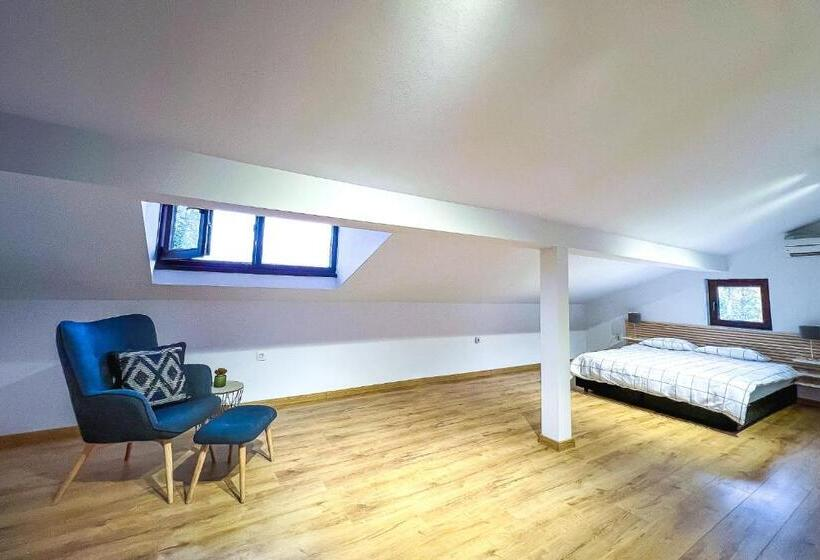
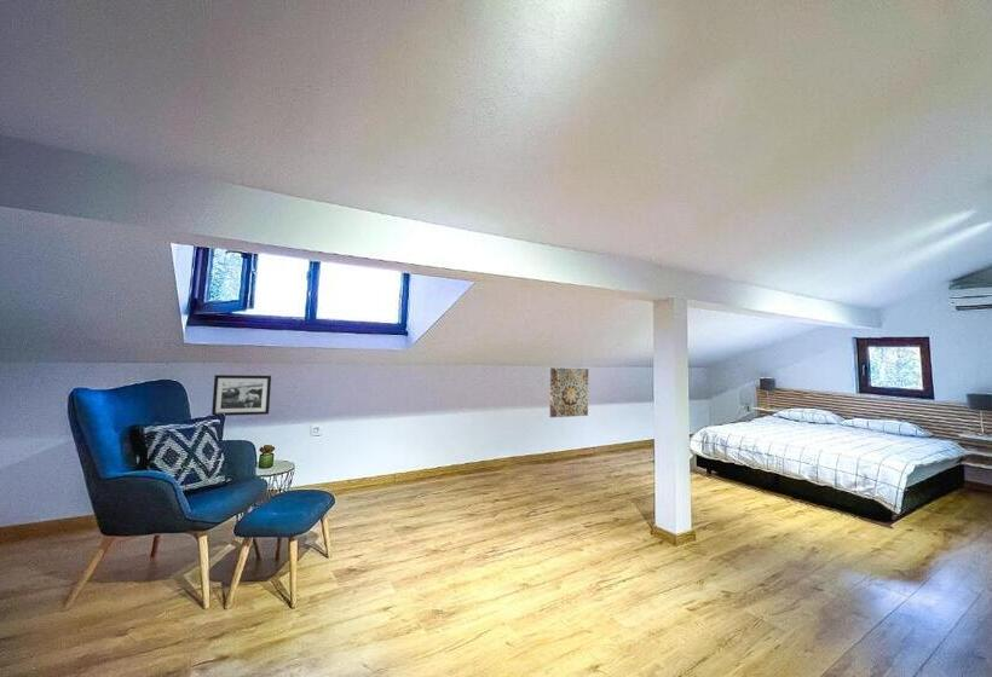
+ wall art (569, 392)
+ picture frame (242, 394)
